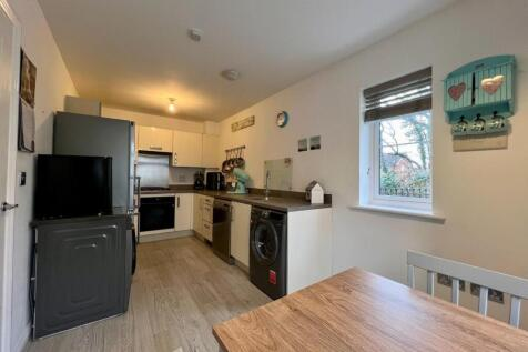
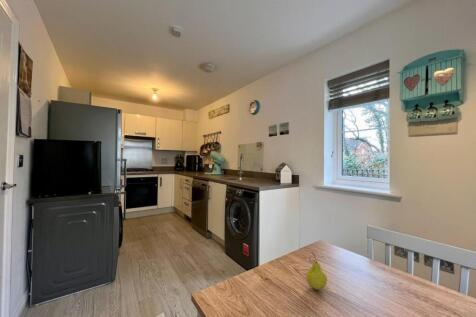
+ fruit (316, 271)
